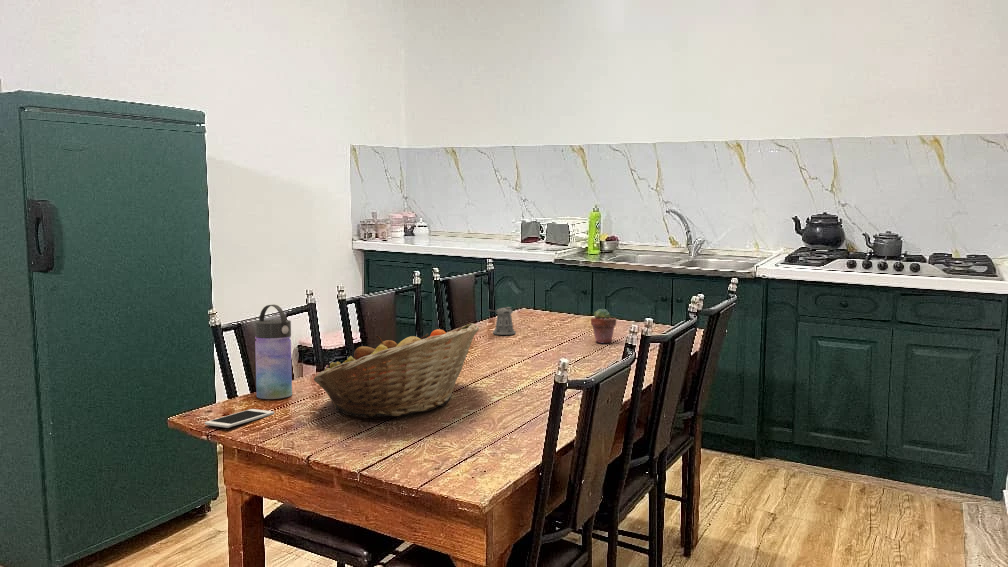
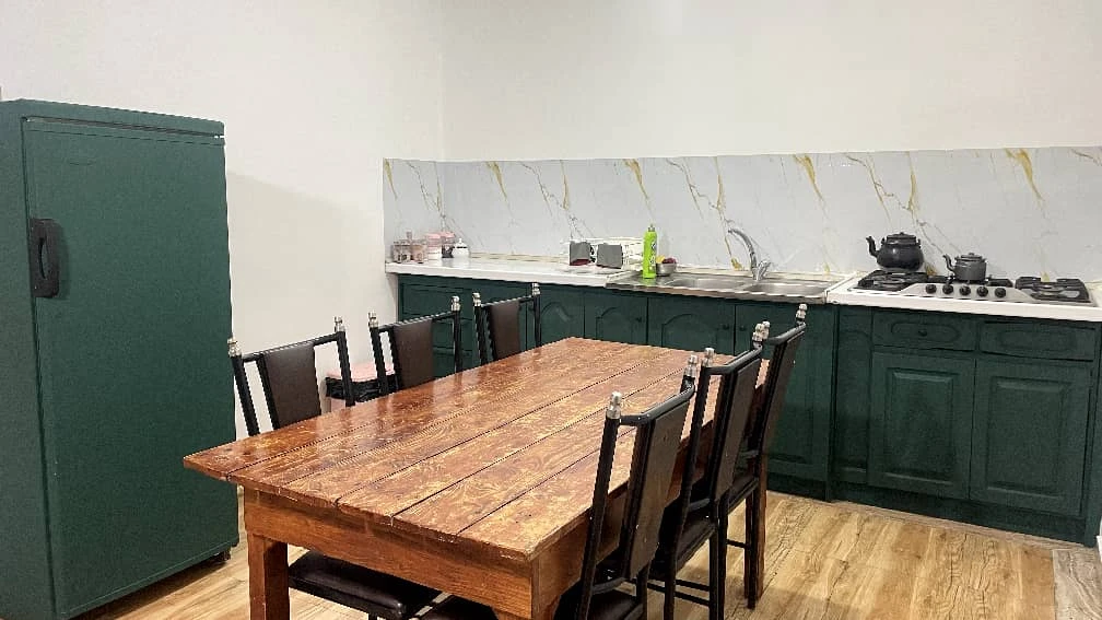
- fruit basket (400, 365)
- potted succulent (603, 325)
- water bottle (273, 350)
- cell phone (240, 417)
- pepper shaker (502, 319)
